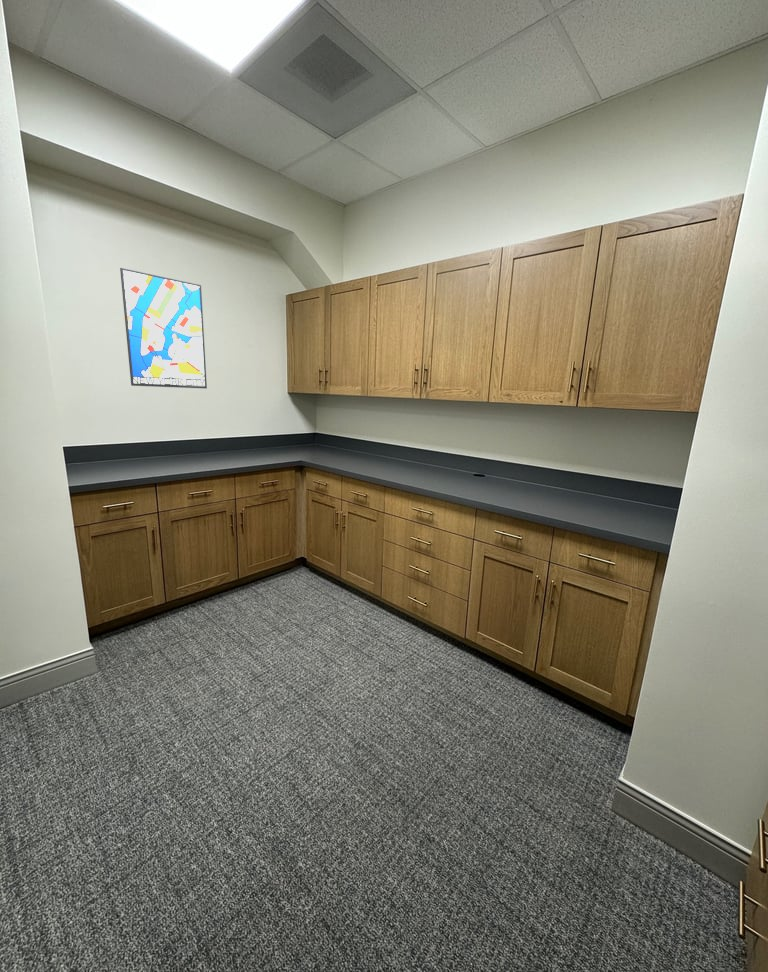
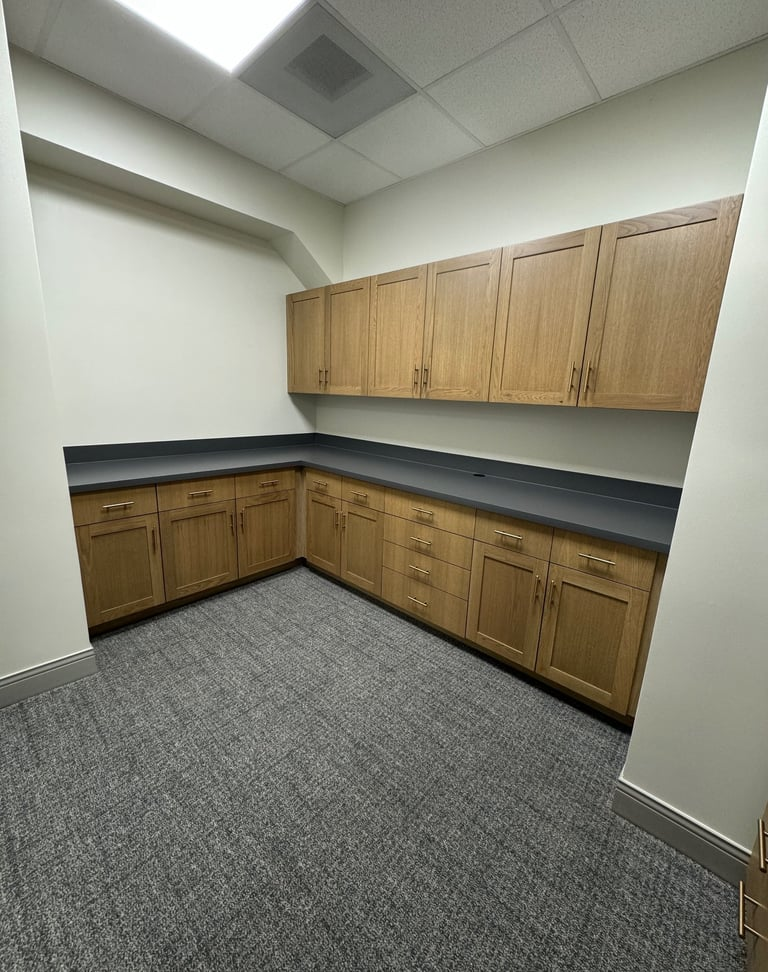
- wall art (167, 333)
